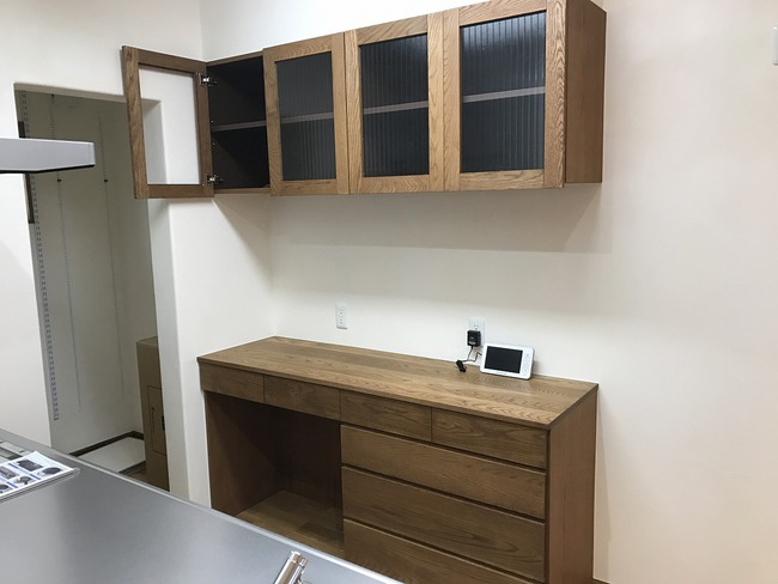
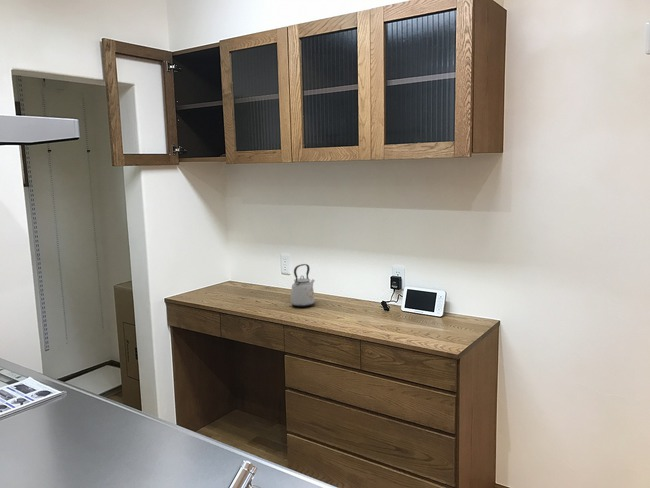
+ kettle (304, 284)
